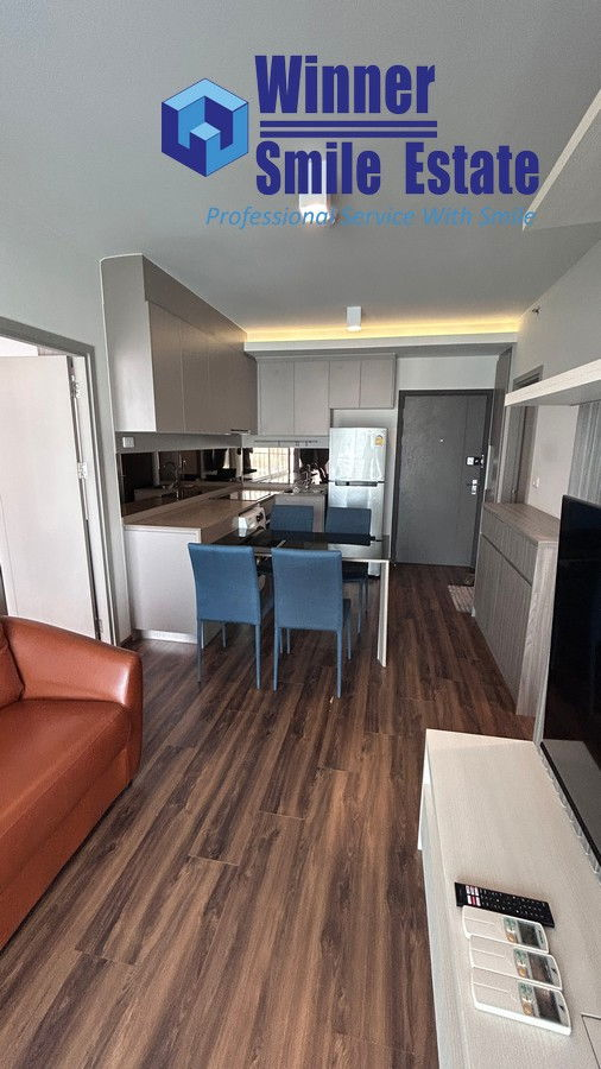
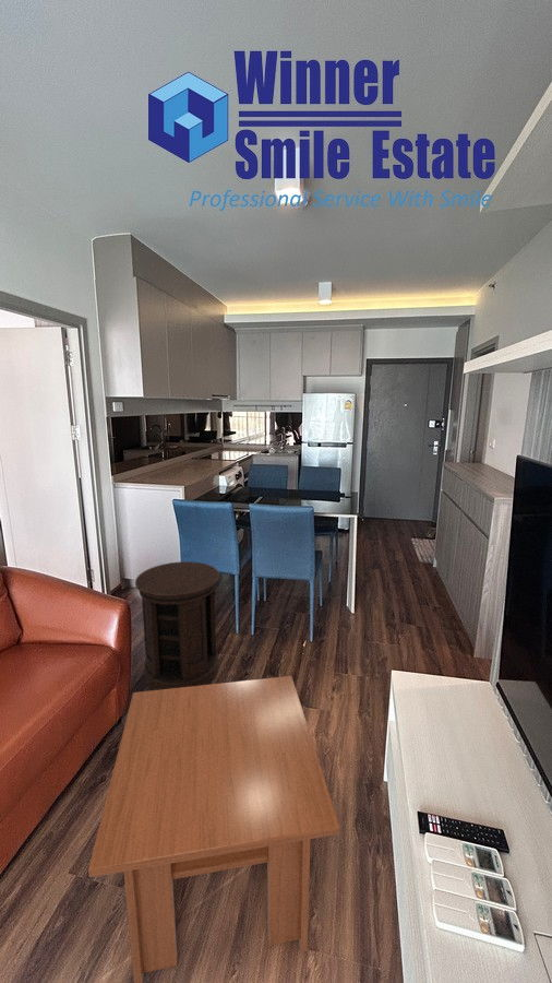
+ side table (180, 625)
+ coffee table (218, 813)
